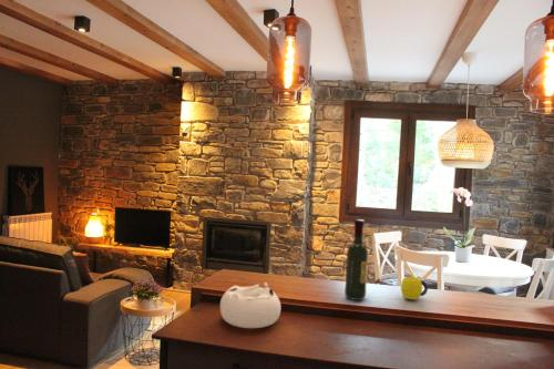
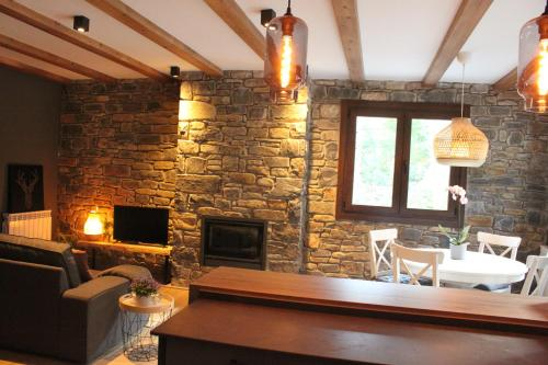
- wine bottle (357, 258)
- cup (414, 288)
- decorative bowl (250, 303)
